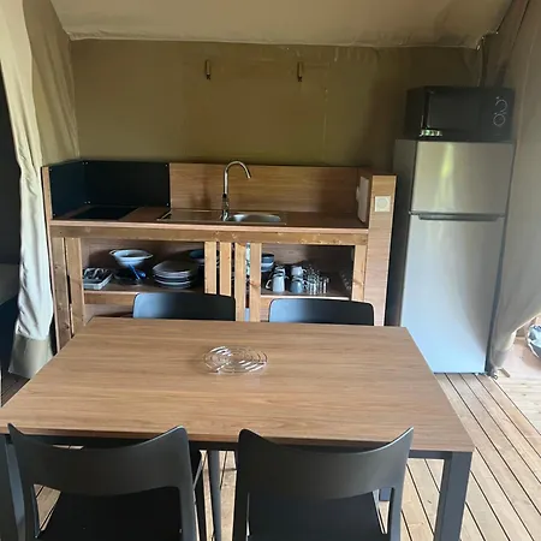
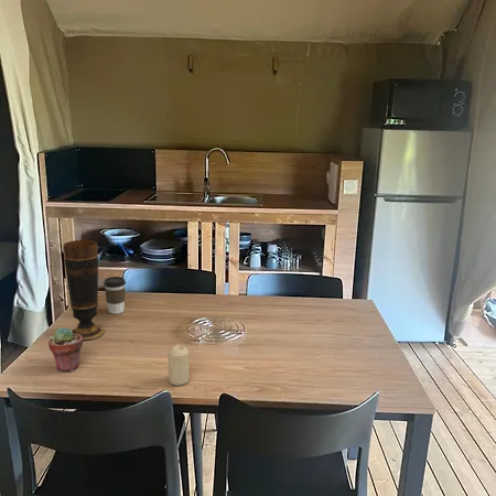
+ candle (179, 363)
+ vase (83, 289)
+ coffee cup (115, 294)
+ potted succulent (66, 347)
